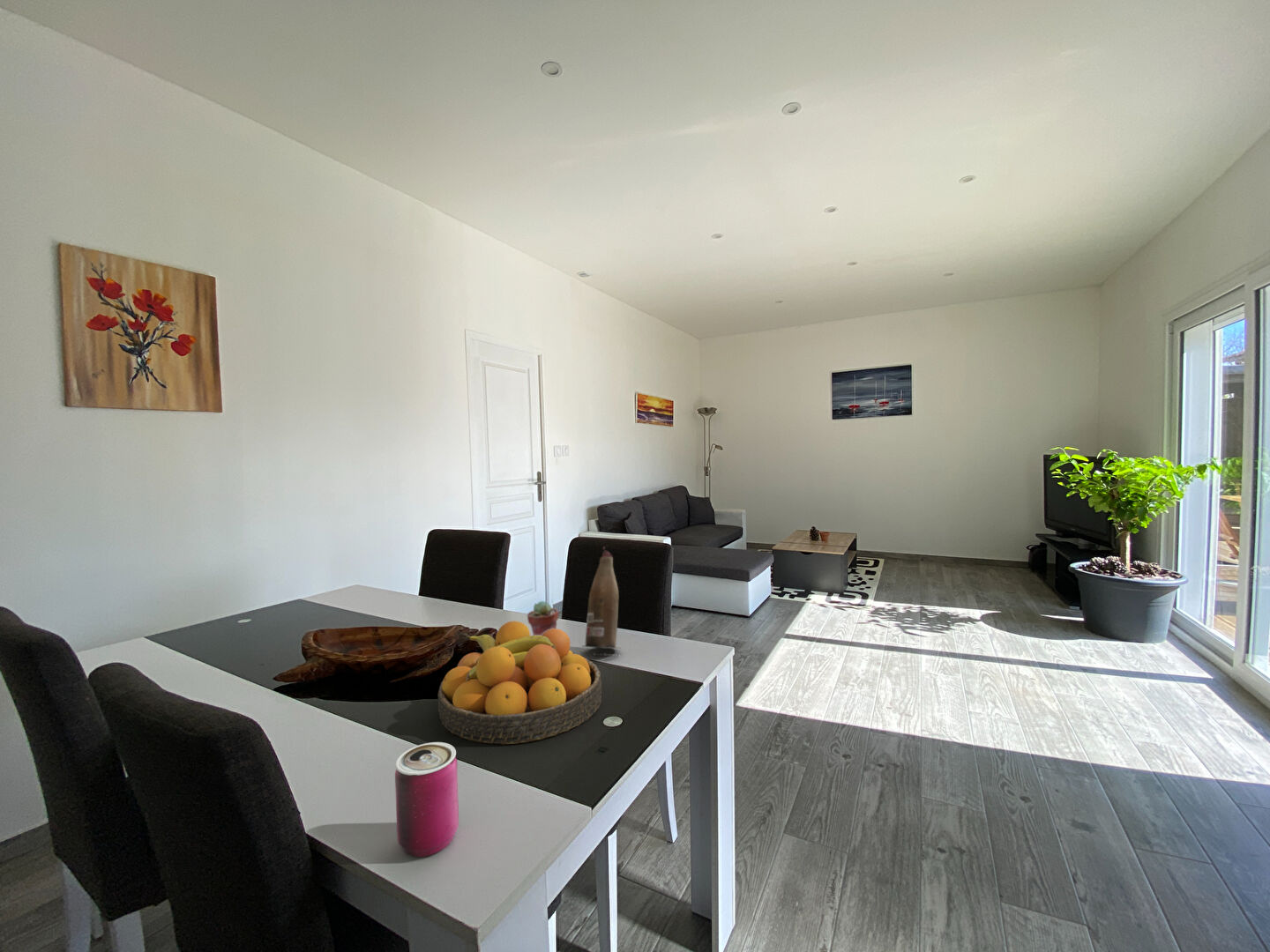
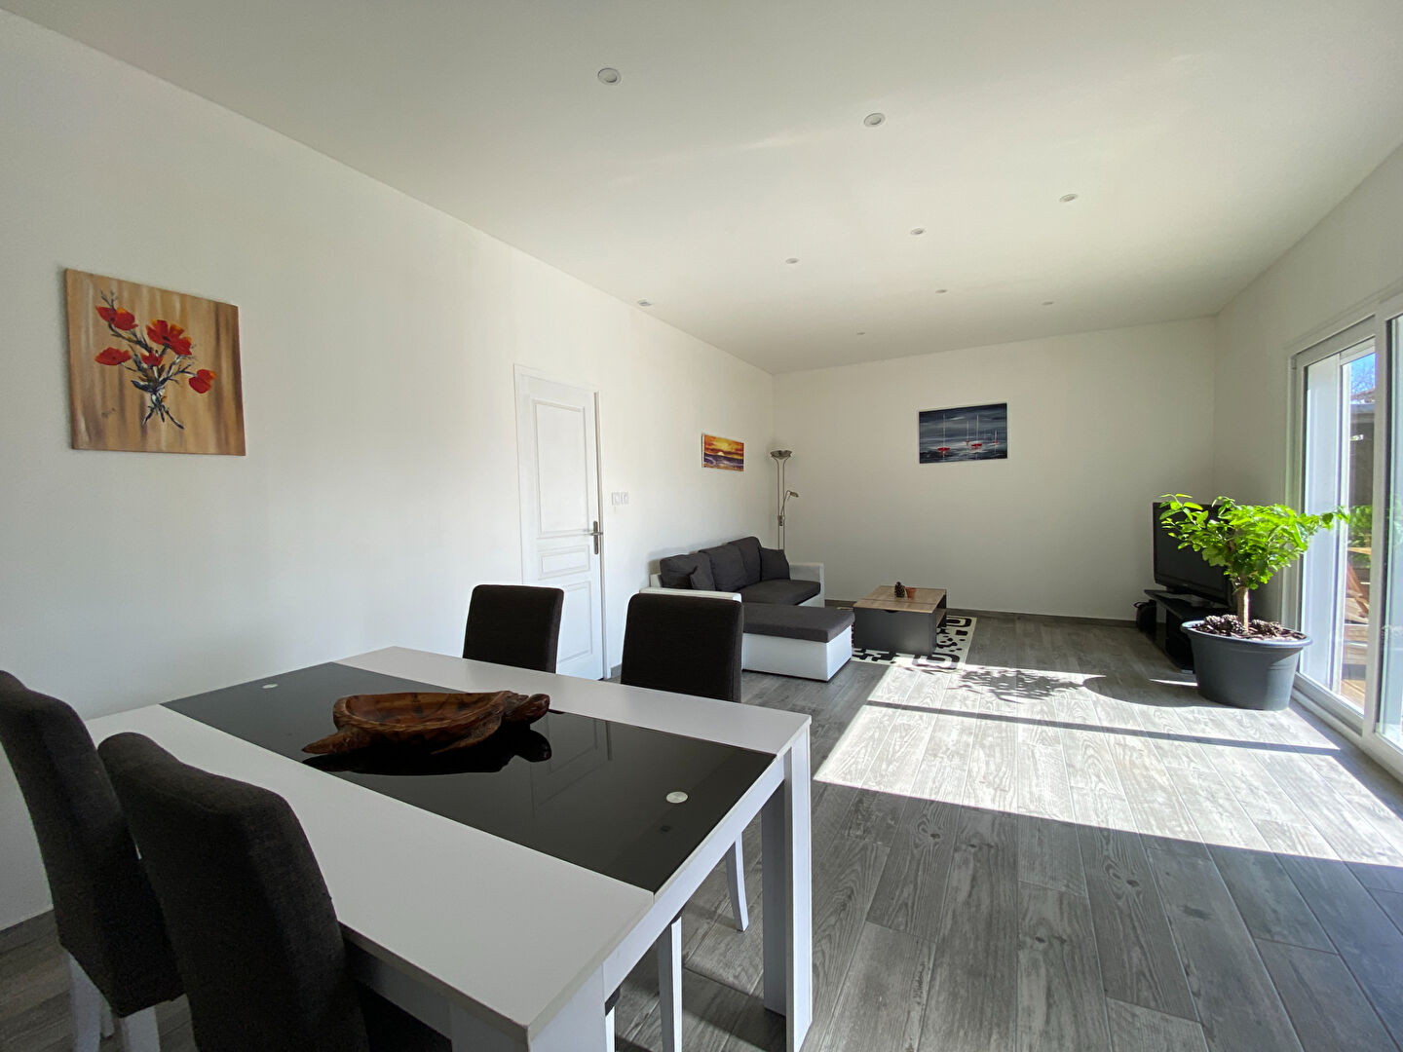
- can (427, 798)
- potted succulent (542, 620)
- wine bottle (603, 600)
- fruit bowl (521, 667)
